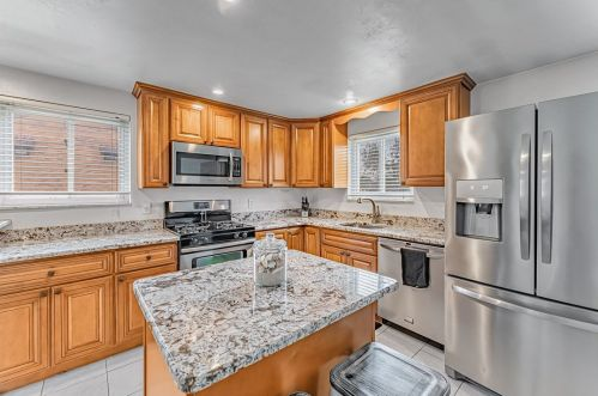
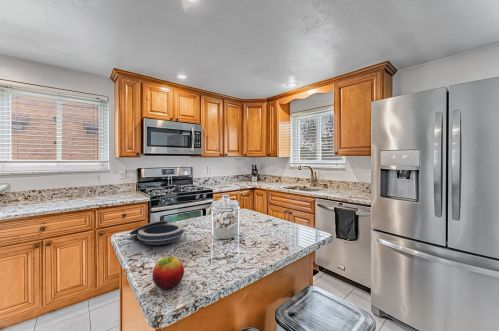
+ fruit (168, 271)
+ bowl (156, 230)
